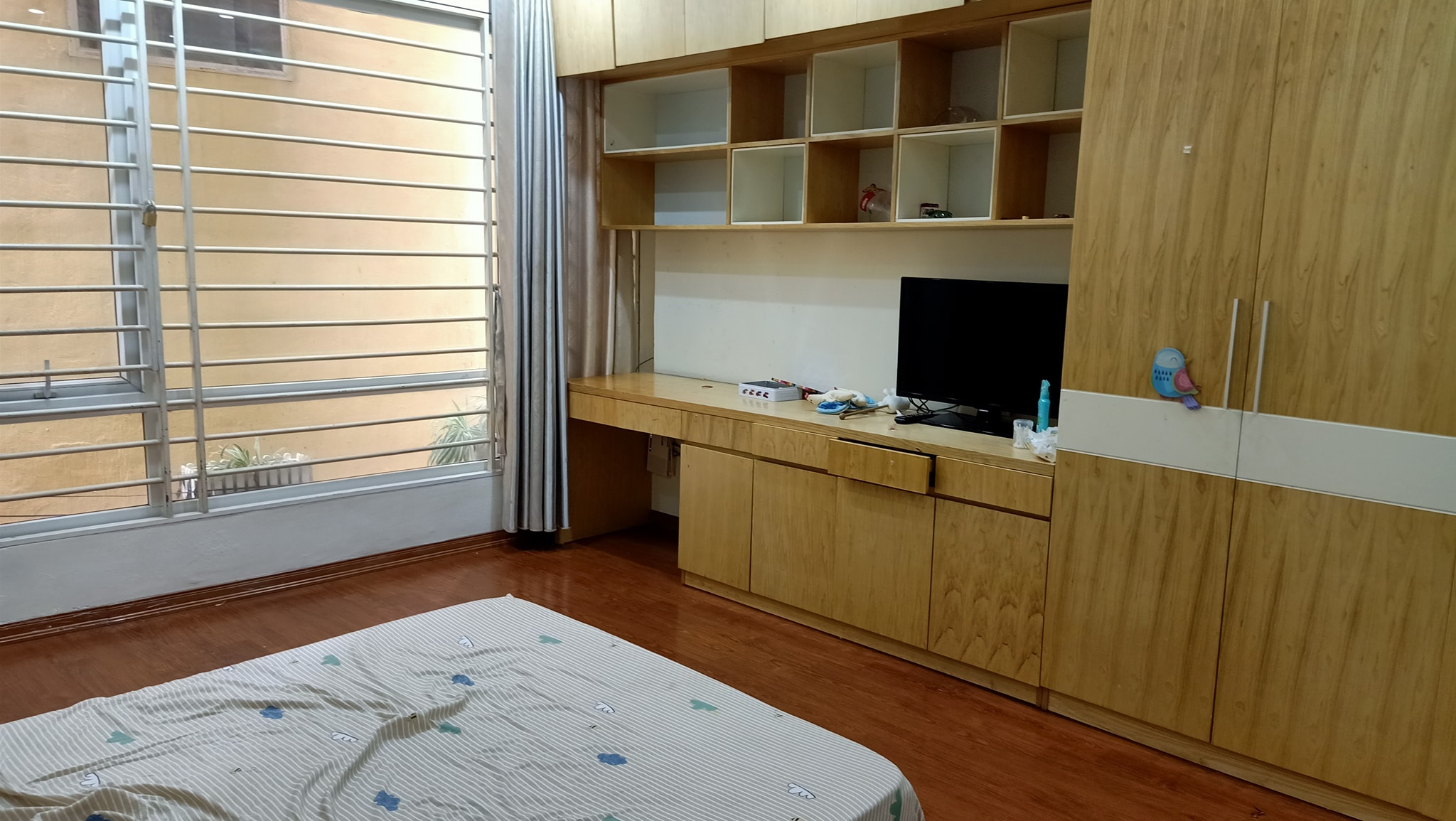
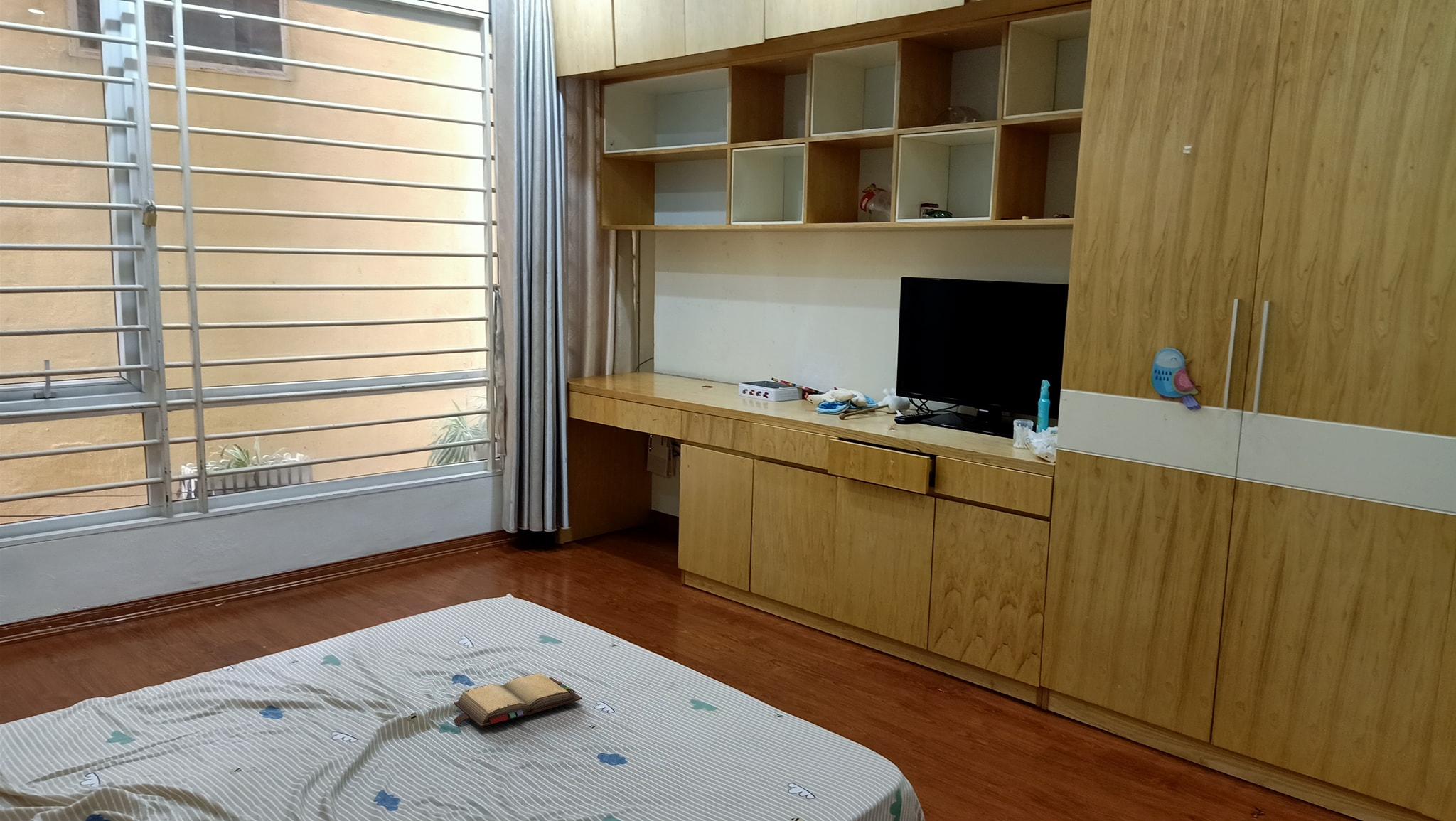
+ hardback book (518, 699)
